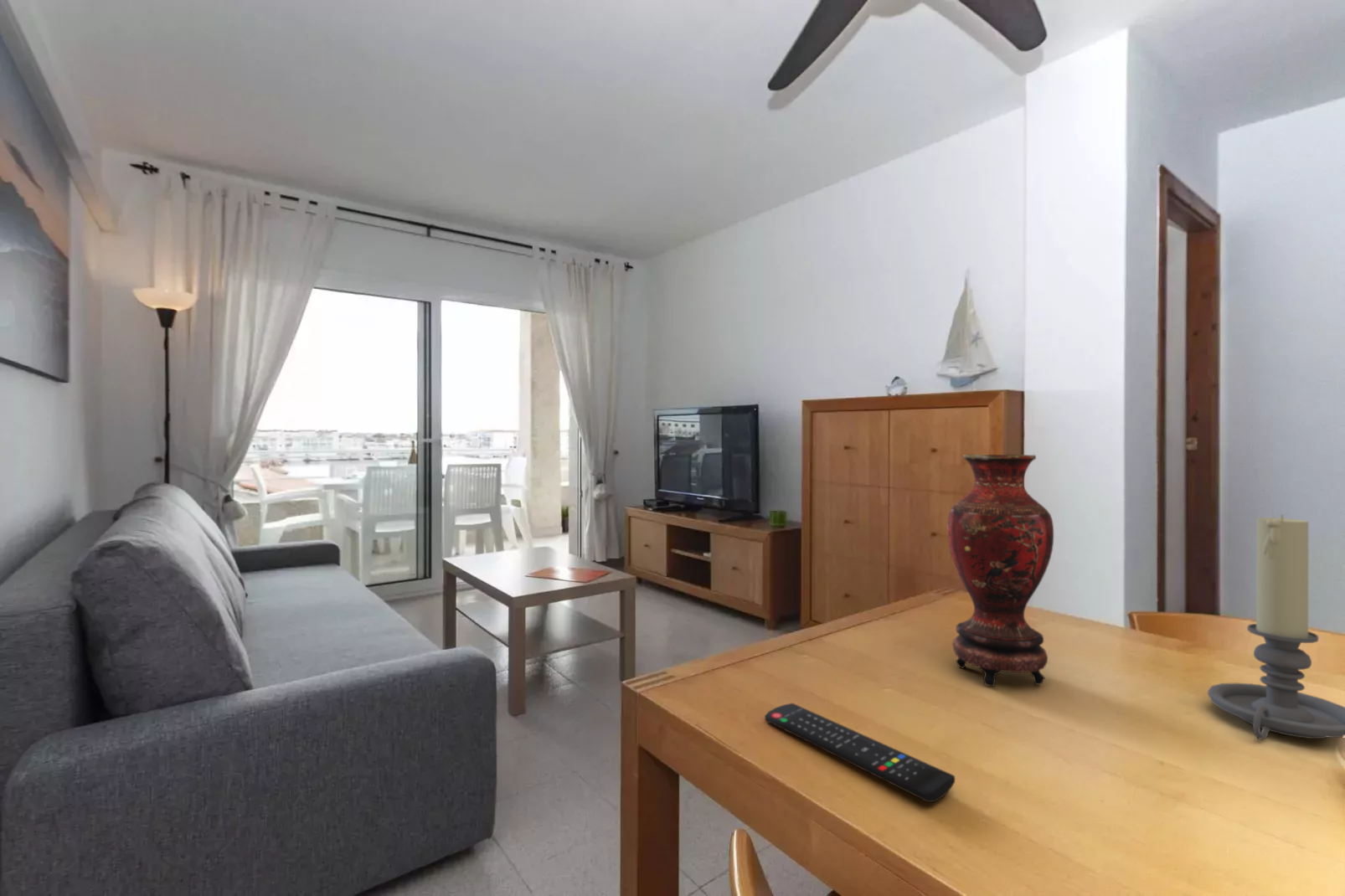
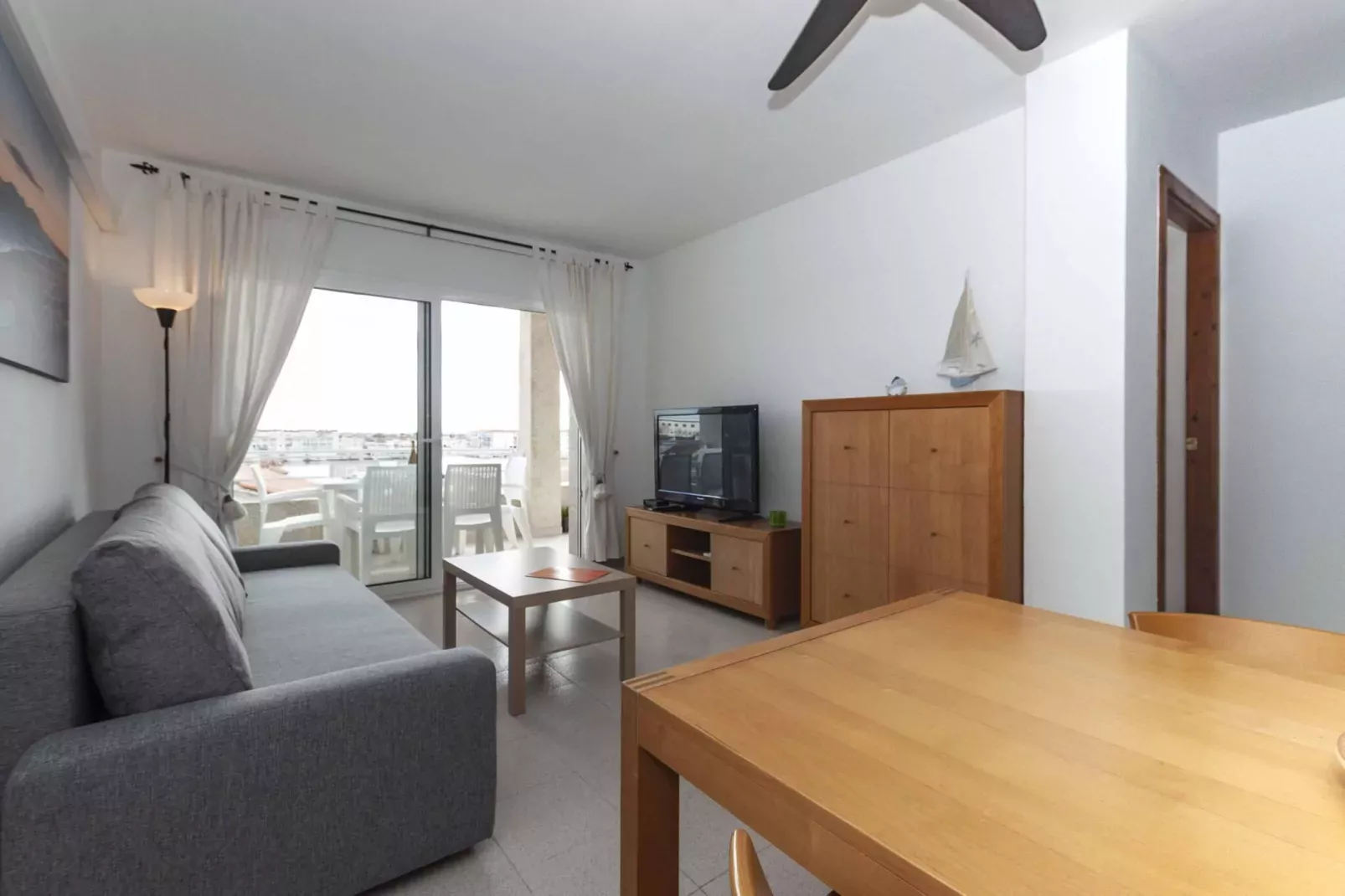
- vase (998, 564)
- remote control (848, 746)
- candle holder (1277, 621)
